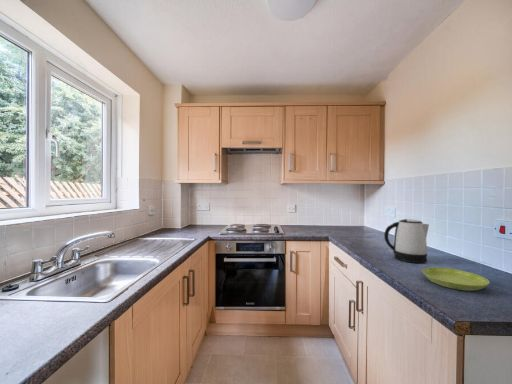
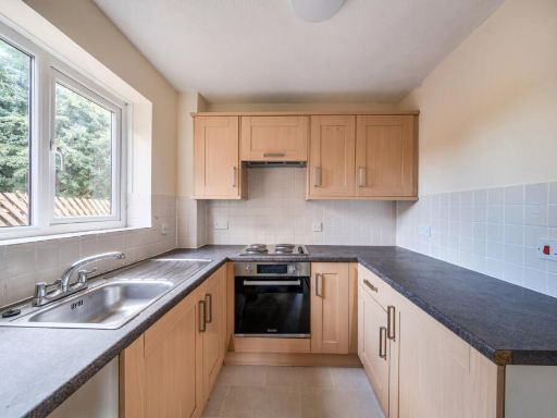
- kettle (405, 239)
- saucer (453, 279)
